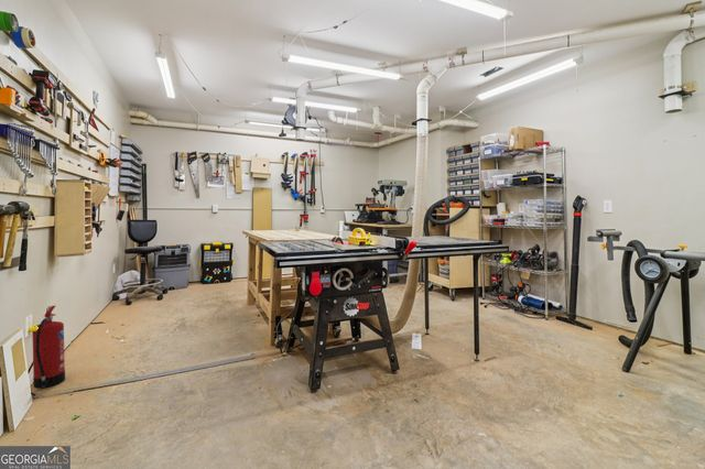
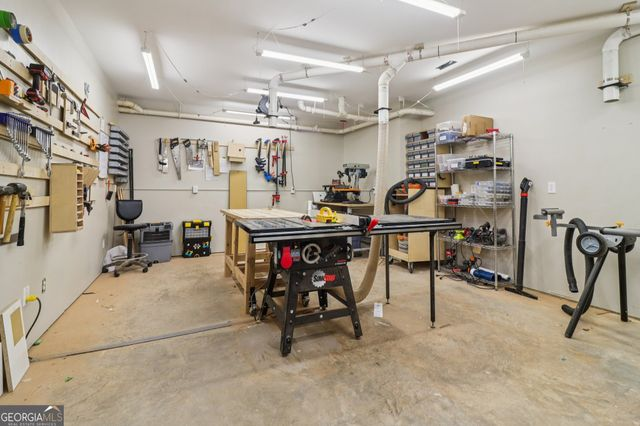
- fire extinguisher (46, 347)
